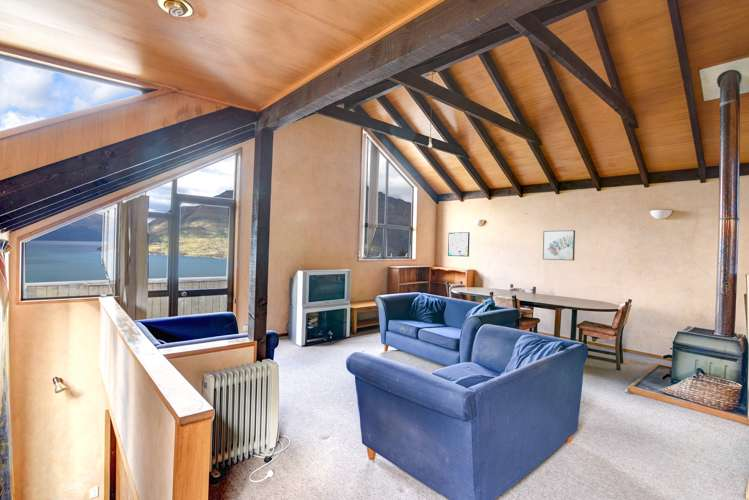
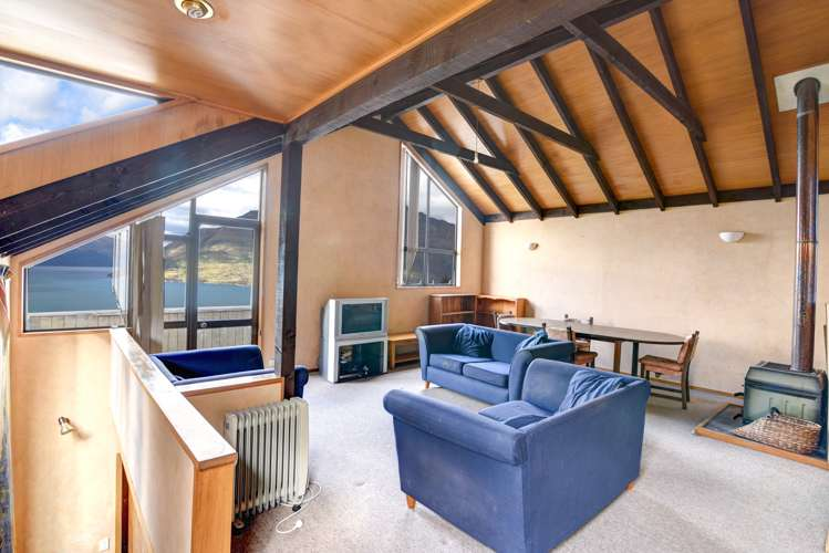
- wall art (558, 245)
- wall art (458, 244)
